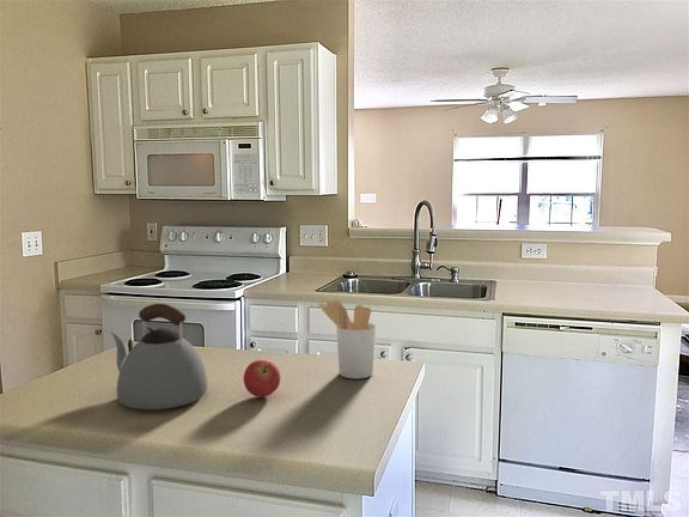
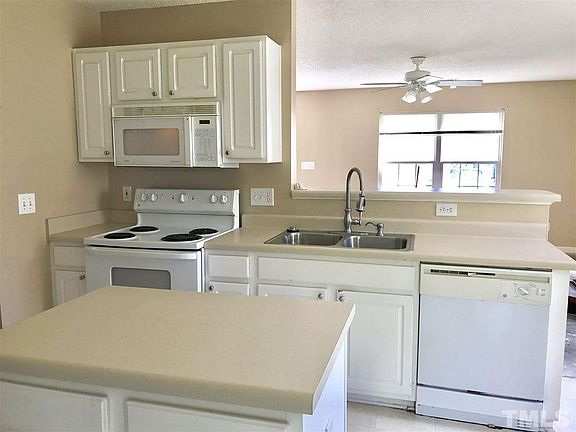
- kettle (152, 348)
- fruit (262, 378)
- utensil holder (347, 336)
